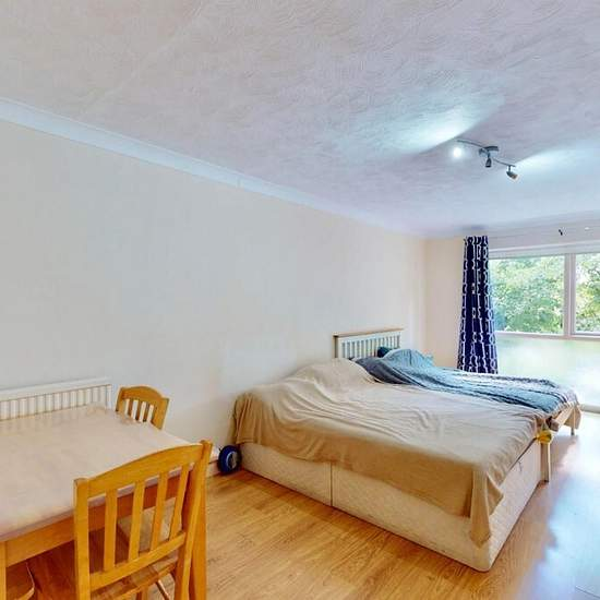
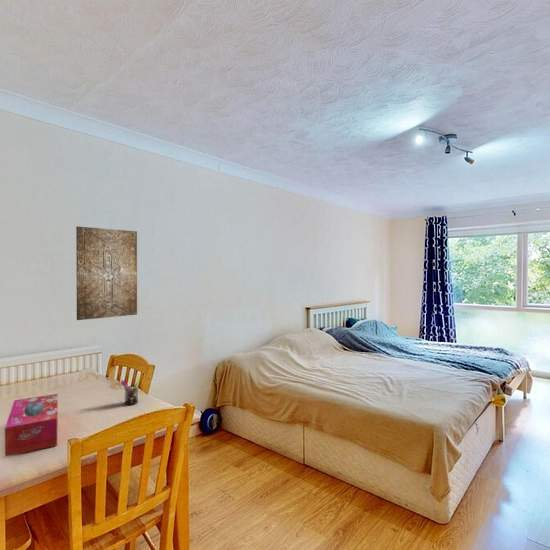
+ pen holder (131, 390)
+ tissue box (34, 421)
+ wall art (108, 273)
